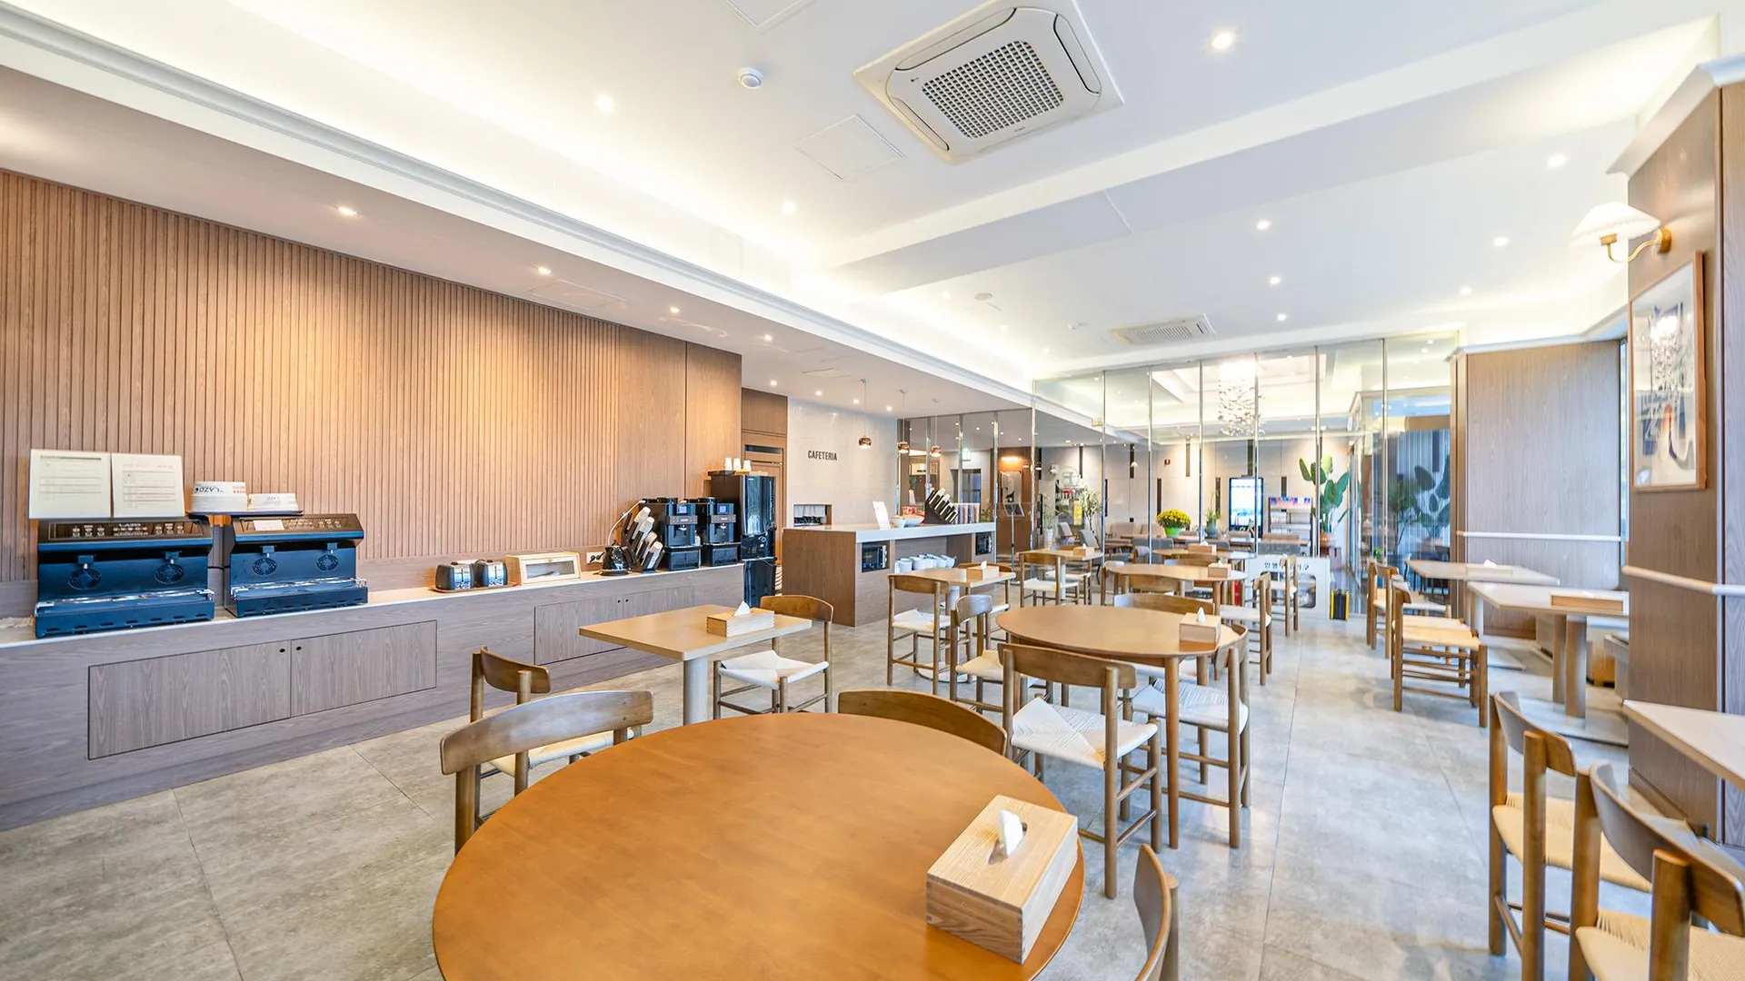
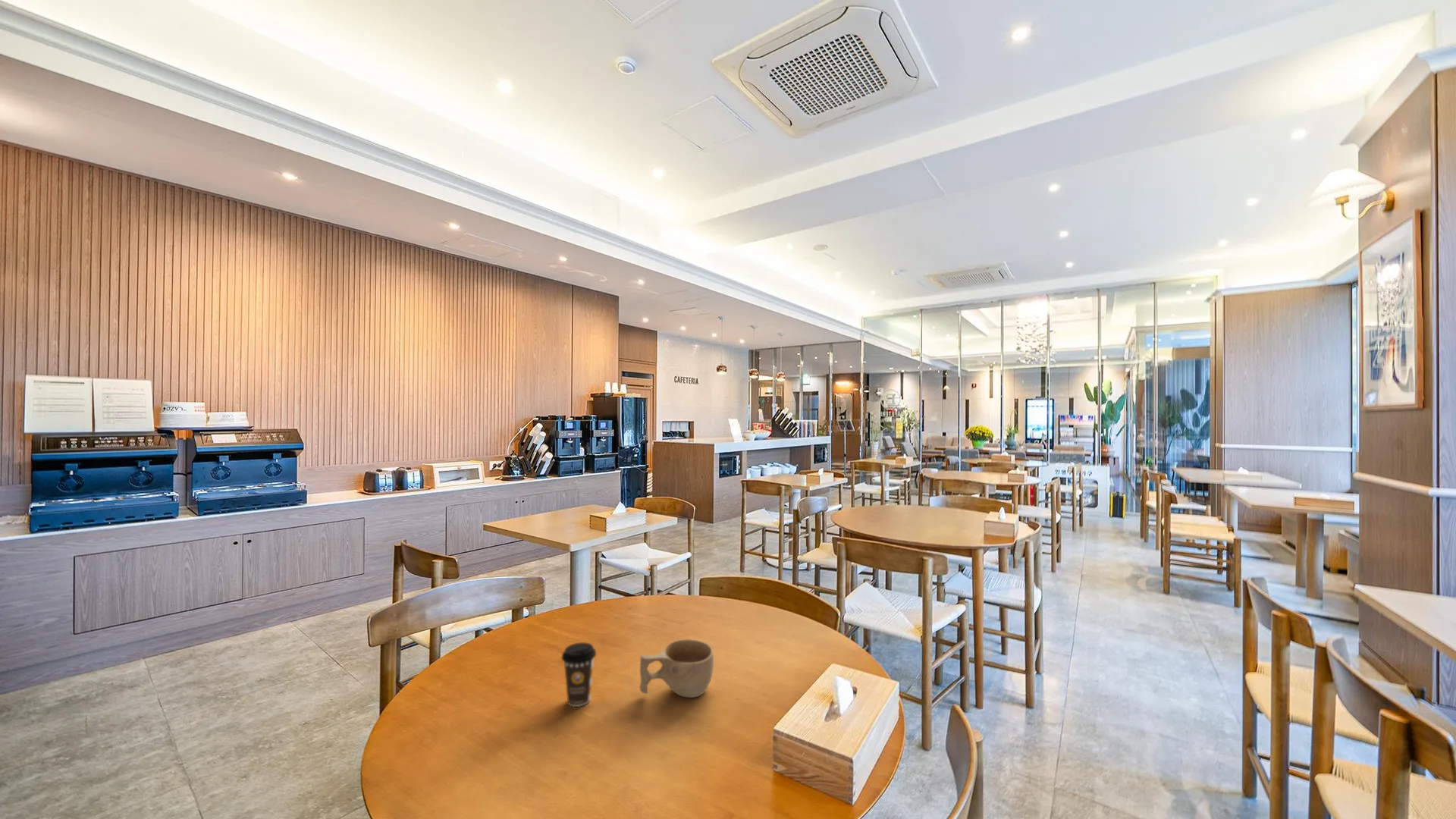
+ coffee cup (579, 674)
+ cup (676, 670)
